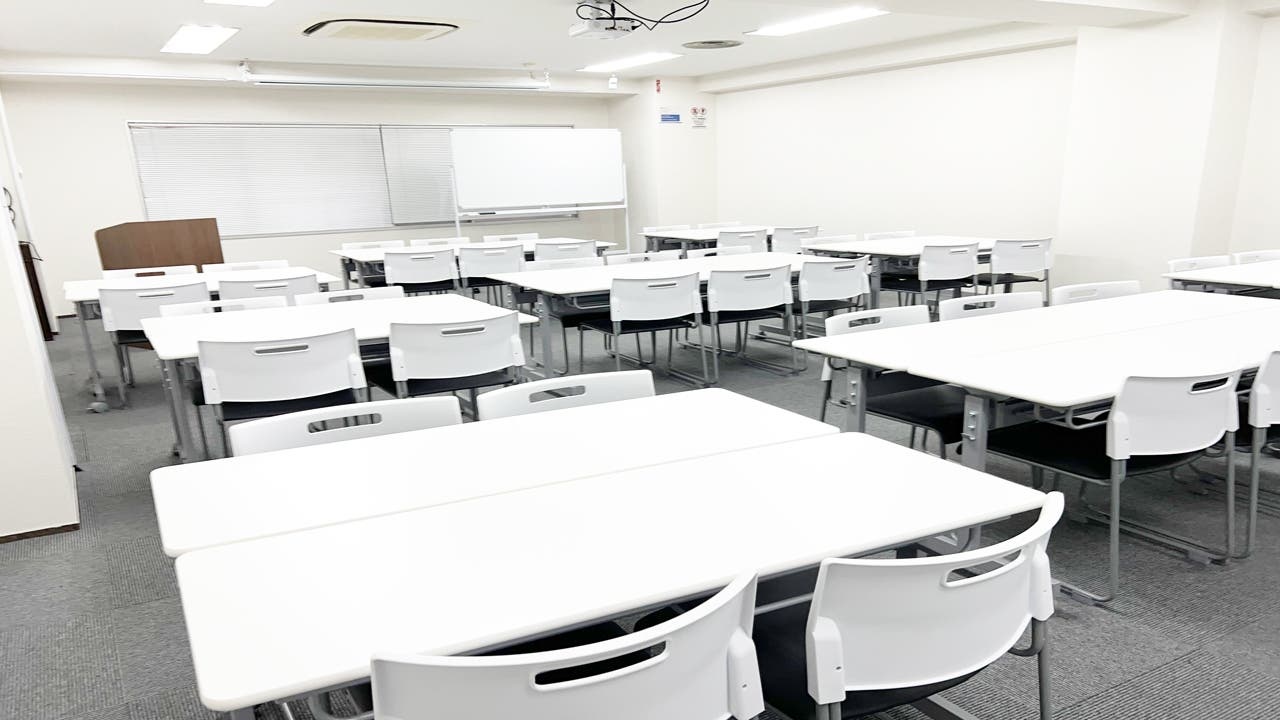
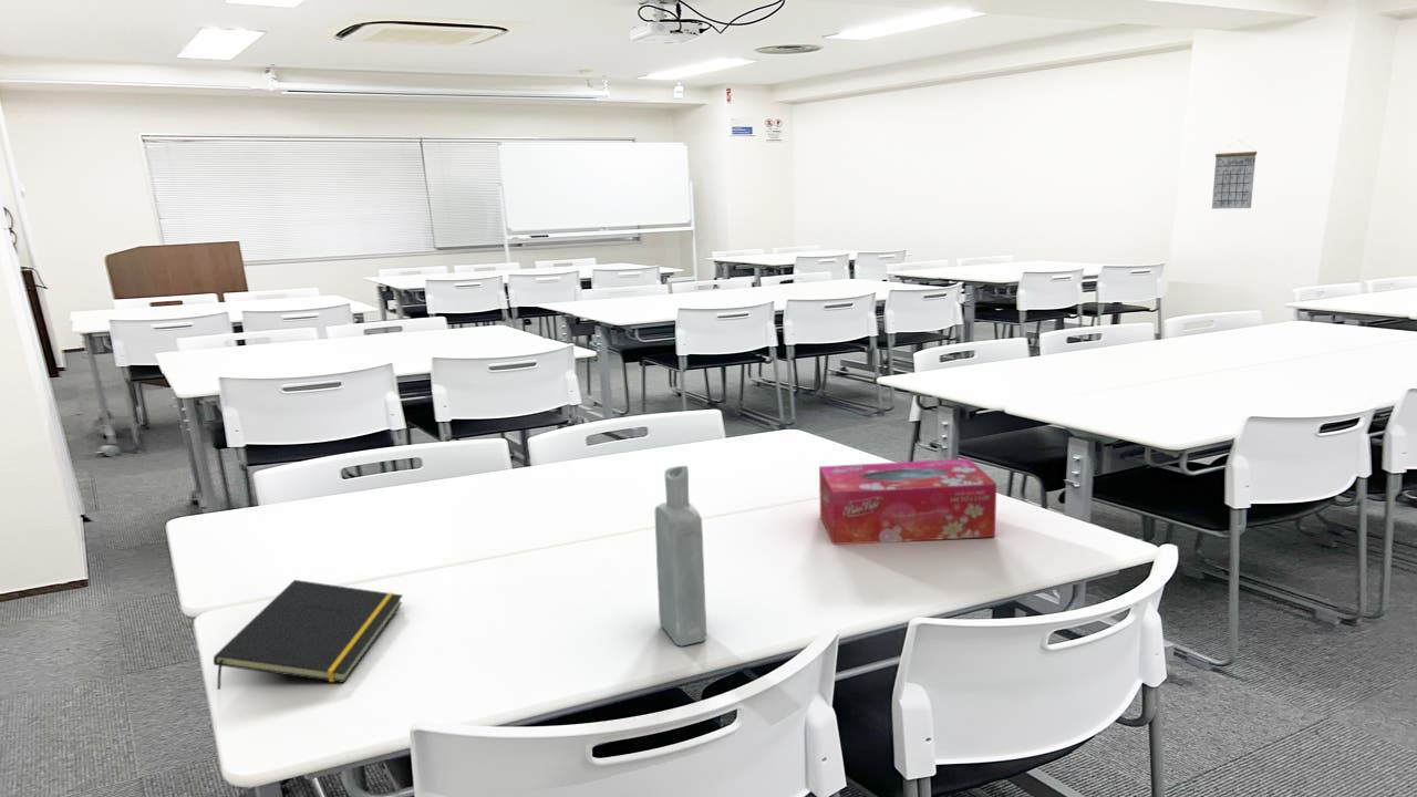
+ tissue box (903, 499)
+ notepad (317, 627)
+ calendar (1233, 174)
+ bottle (679, 550)
